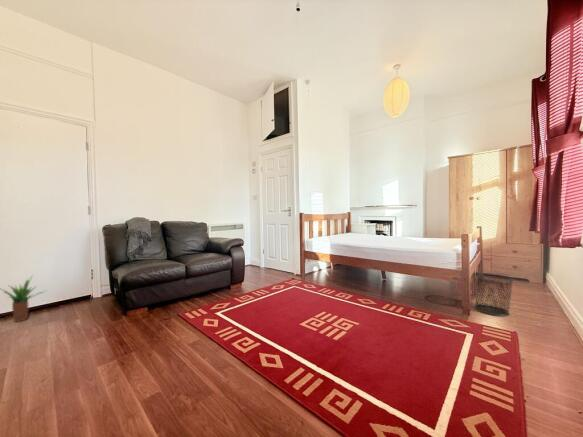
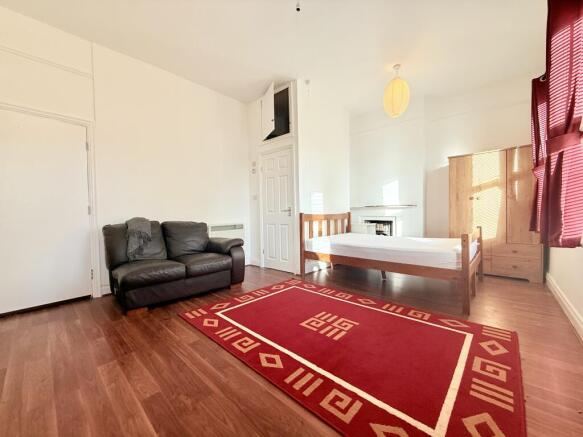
- waste bin (491, 293)
- potted plant (23, 298)
